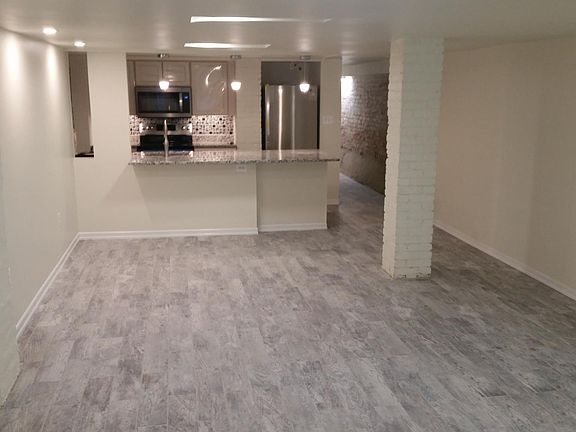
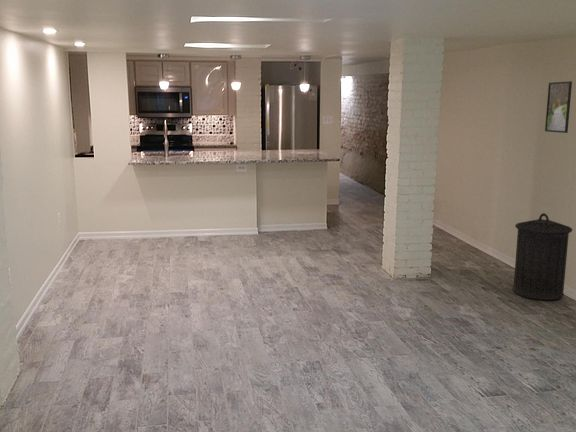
+ trash can (541, 253)
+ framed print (557, 107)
